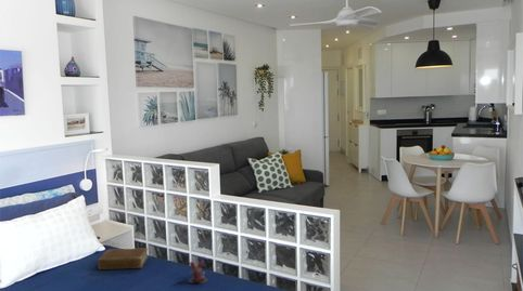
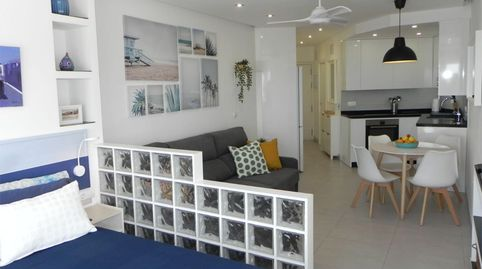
- stuffed toy (192, 269)
- book (124, 259)
